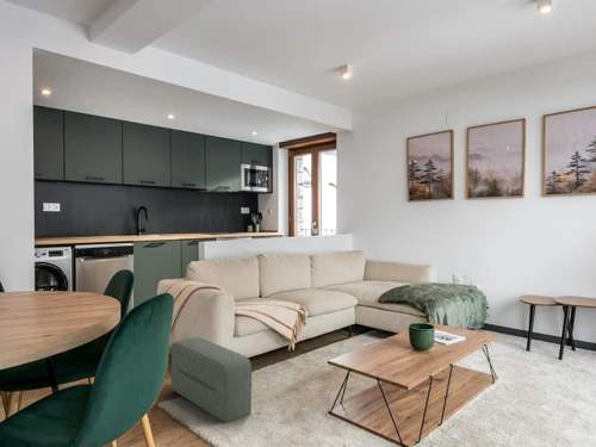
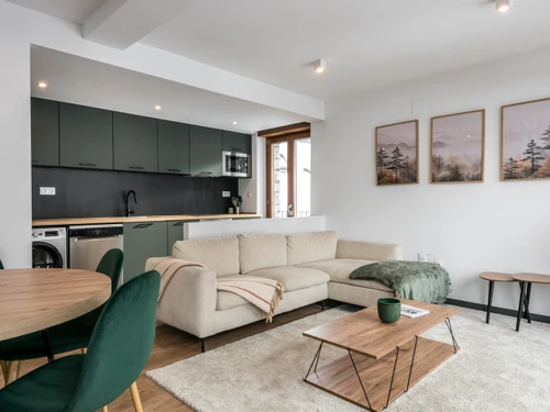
- pouf (209, 374)
